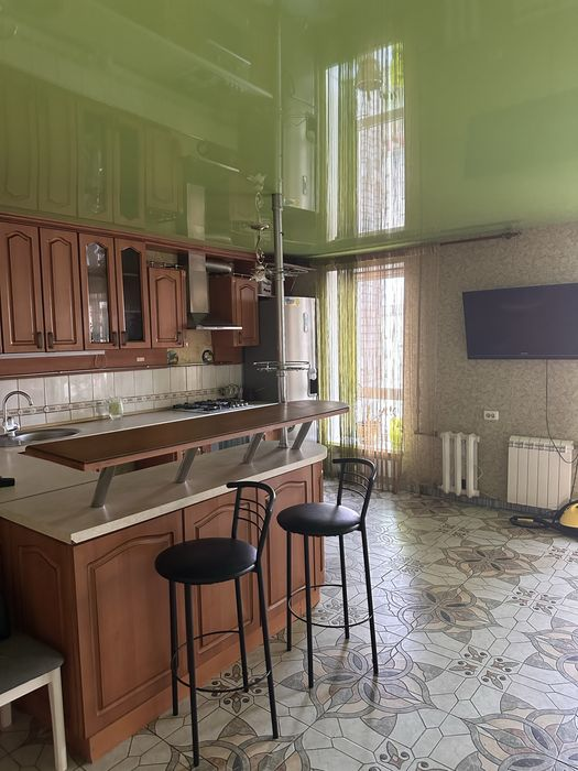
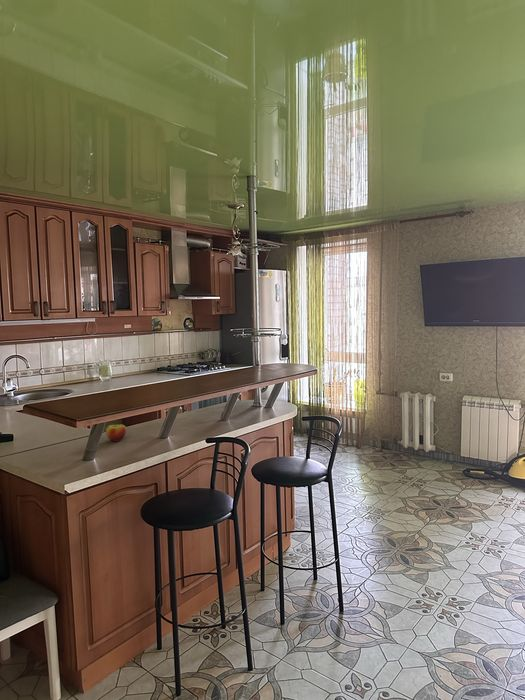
+ apple (116, 432)
